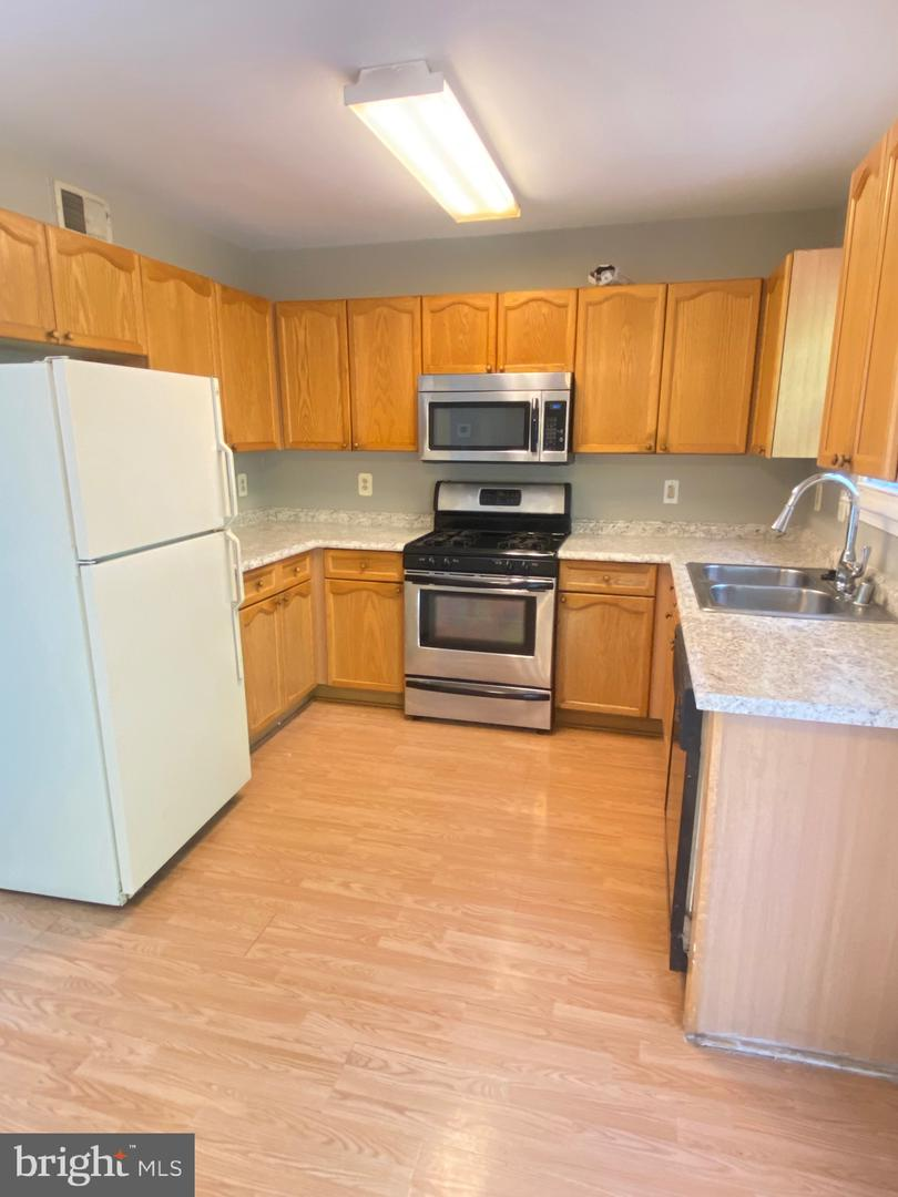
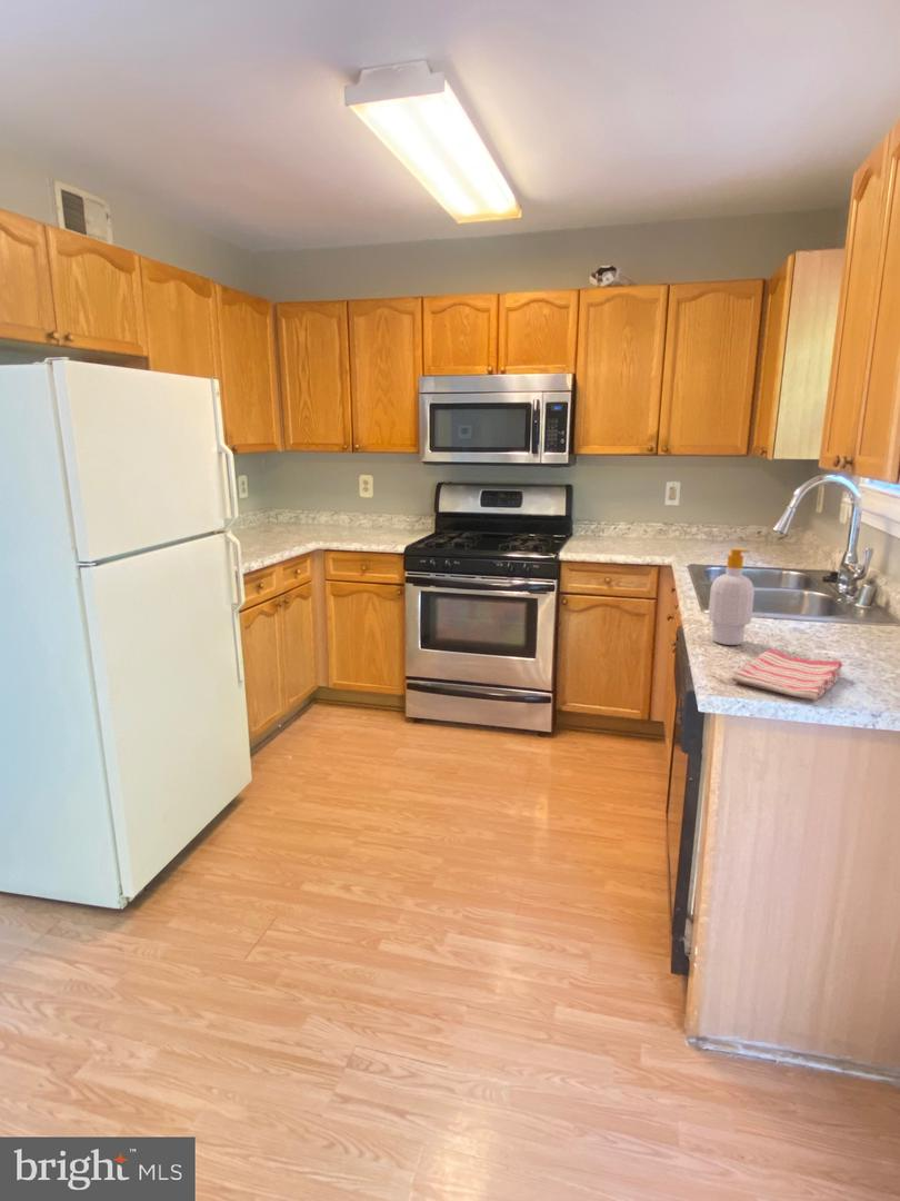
+ dish towel (788, 672)
+ soap bottle (731, 596)
